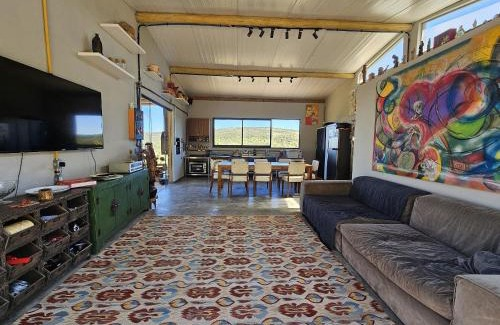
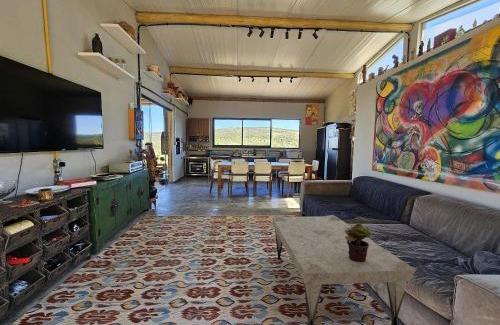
+ potted plant (357, 239)
+ coffee table (324, 259)
